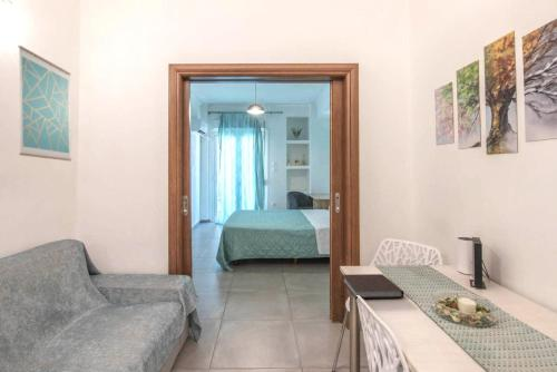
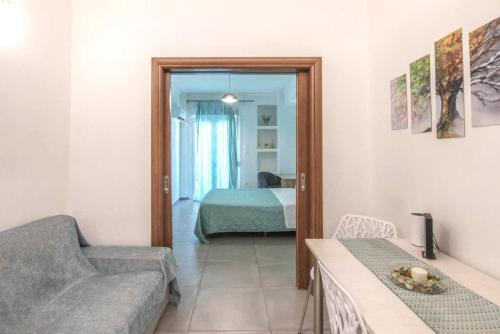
- wall art (47, 109)
- notebook (370, 285)
